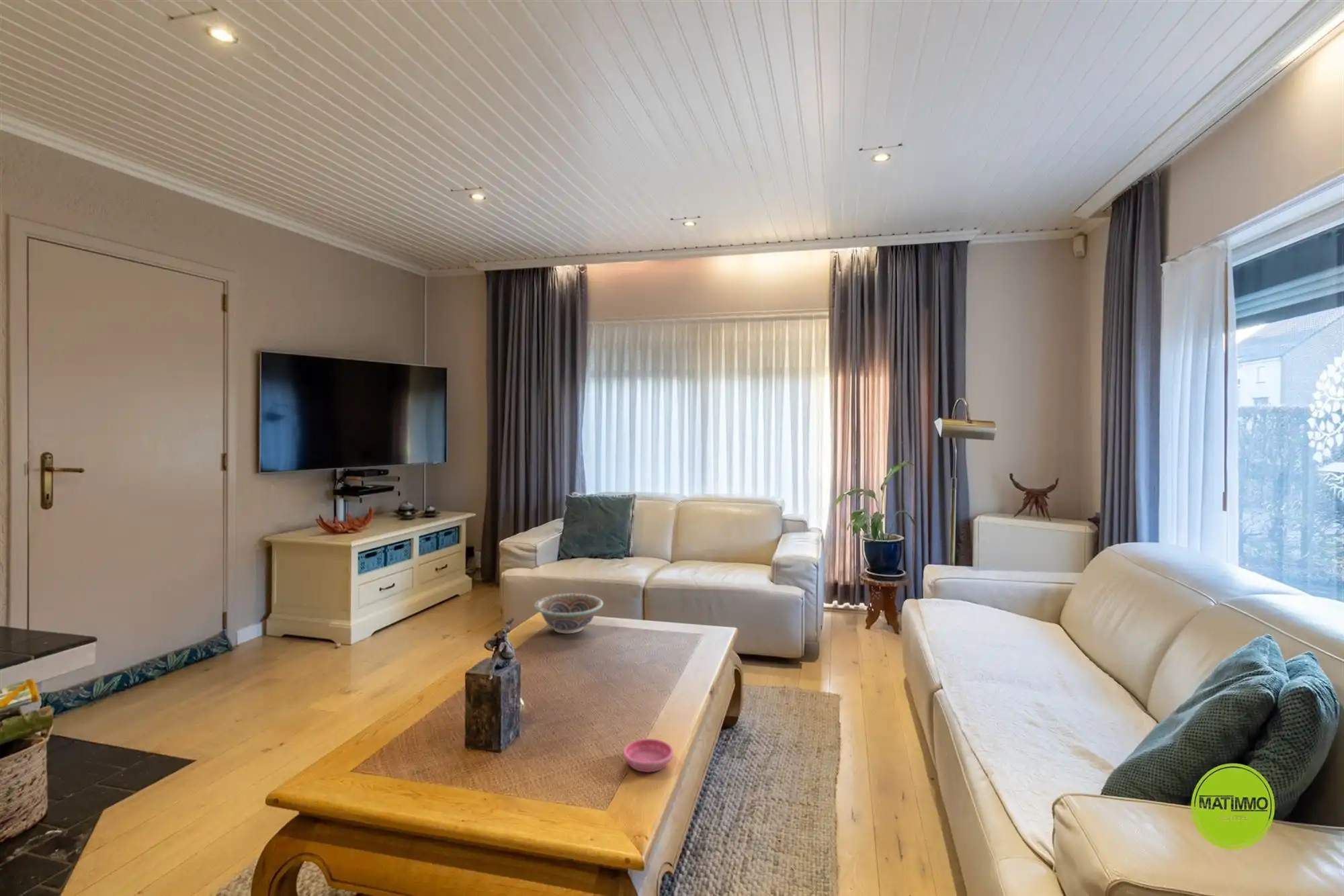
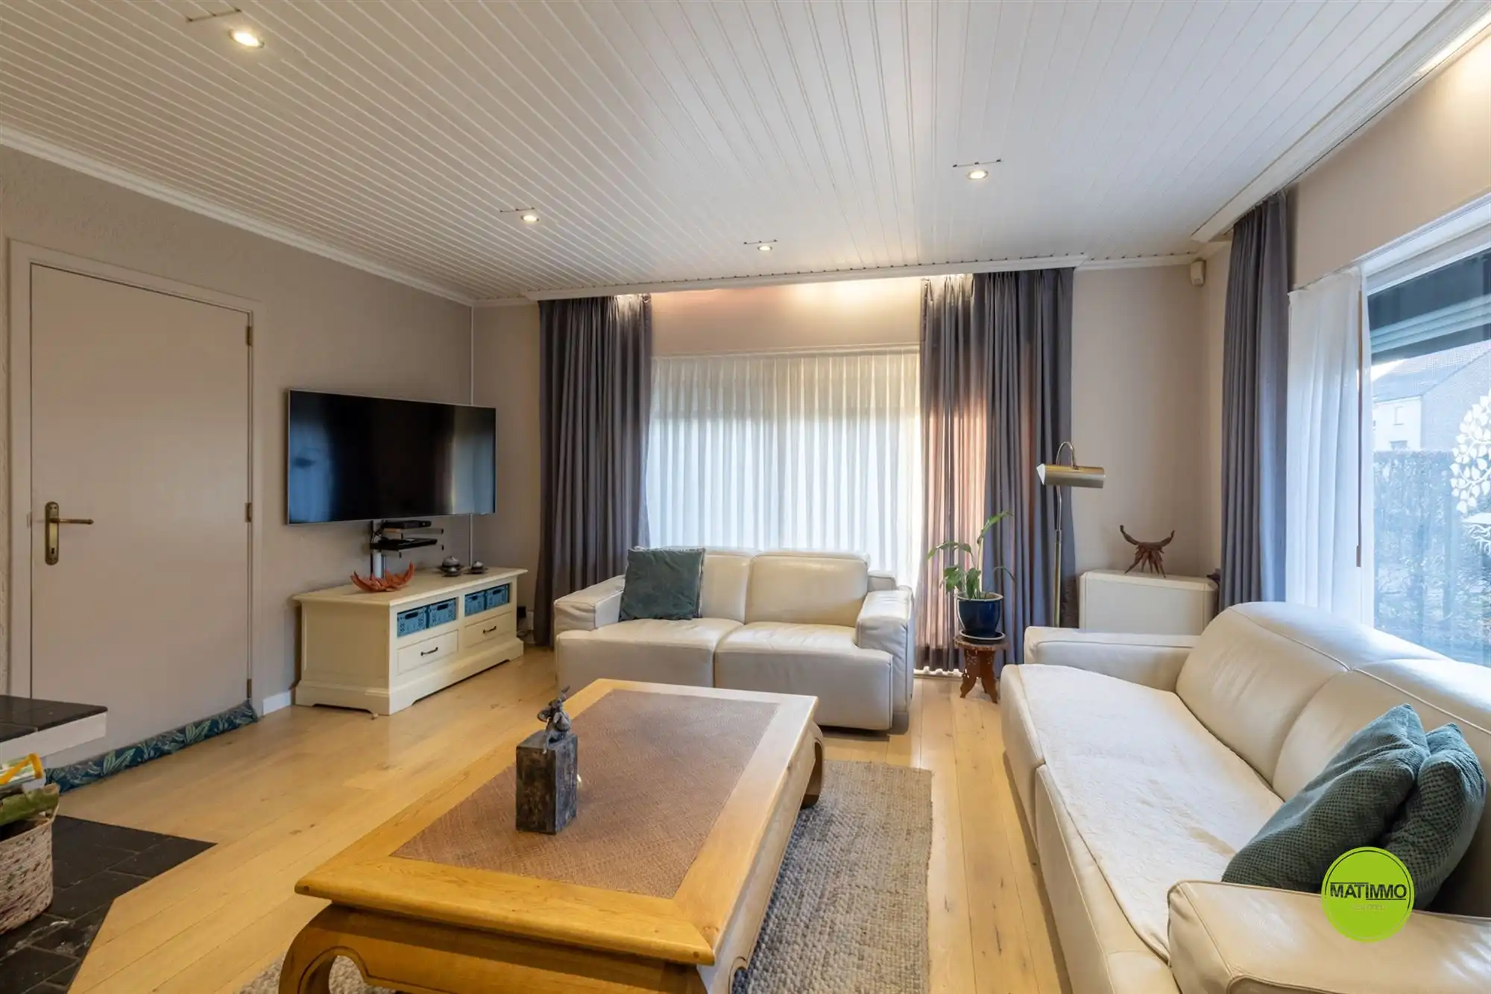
- saucer (648, 756)
- decorative bowl (569, 615)
